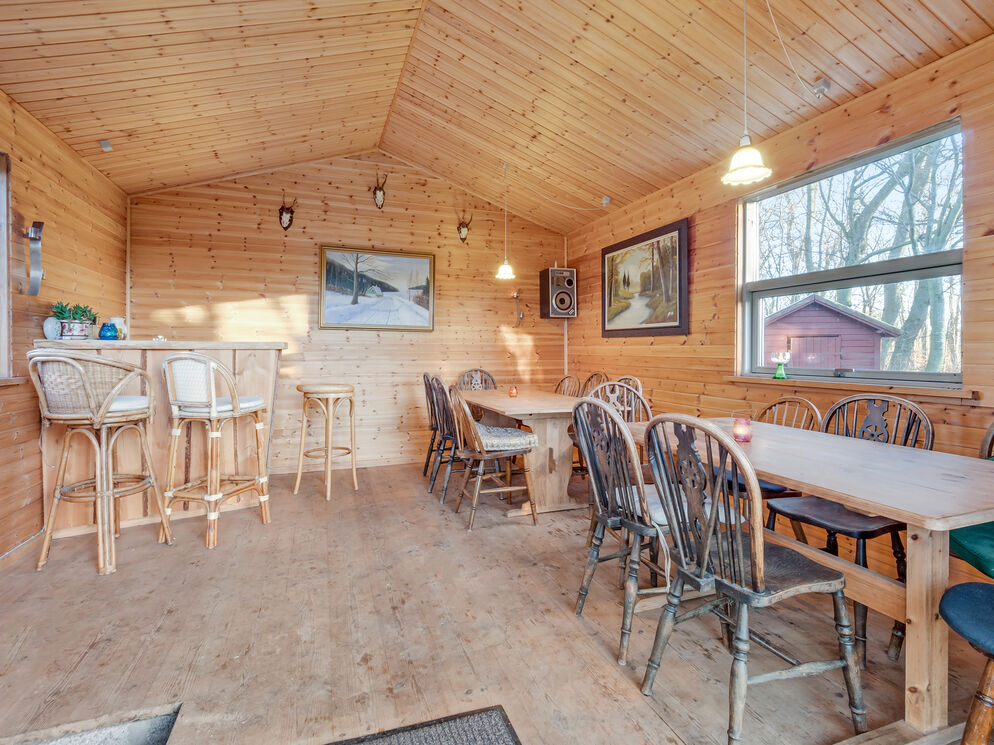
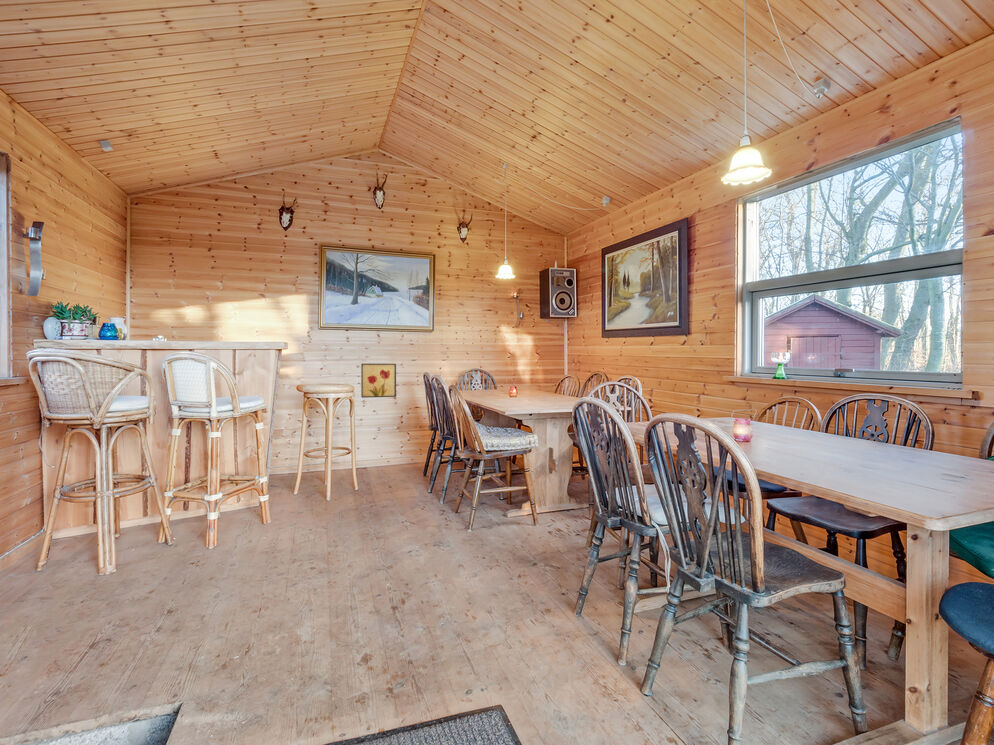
+ wall art (378, 380)
